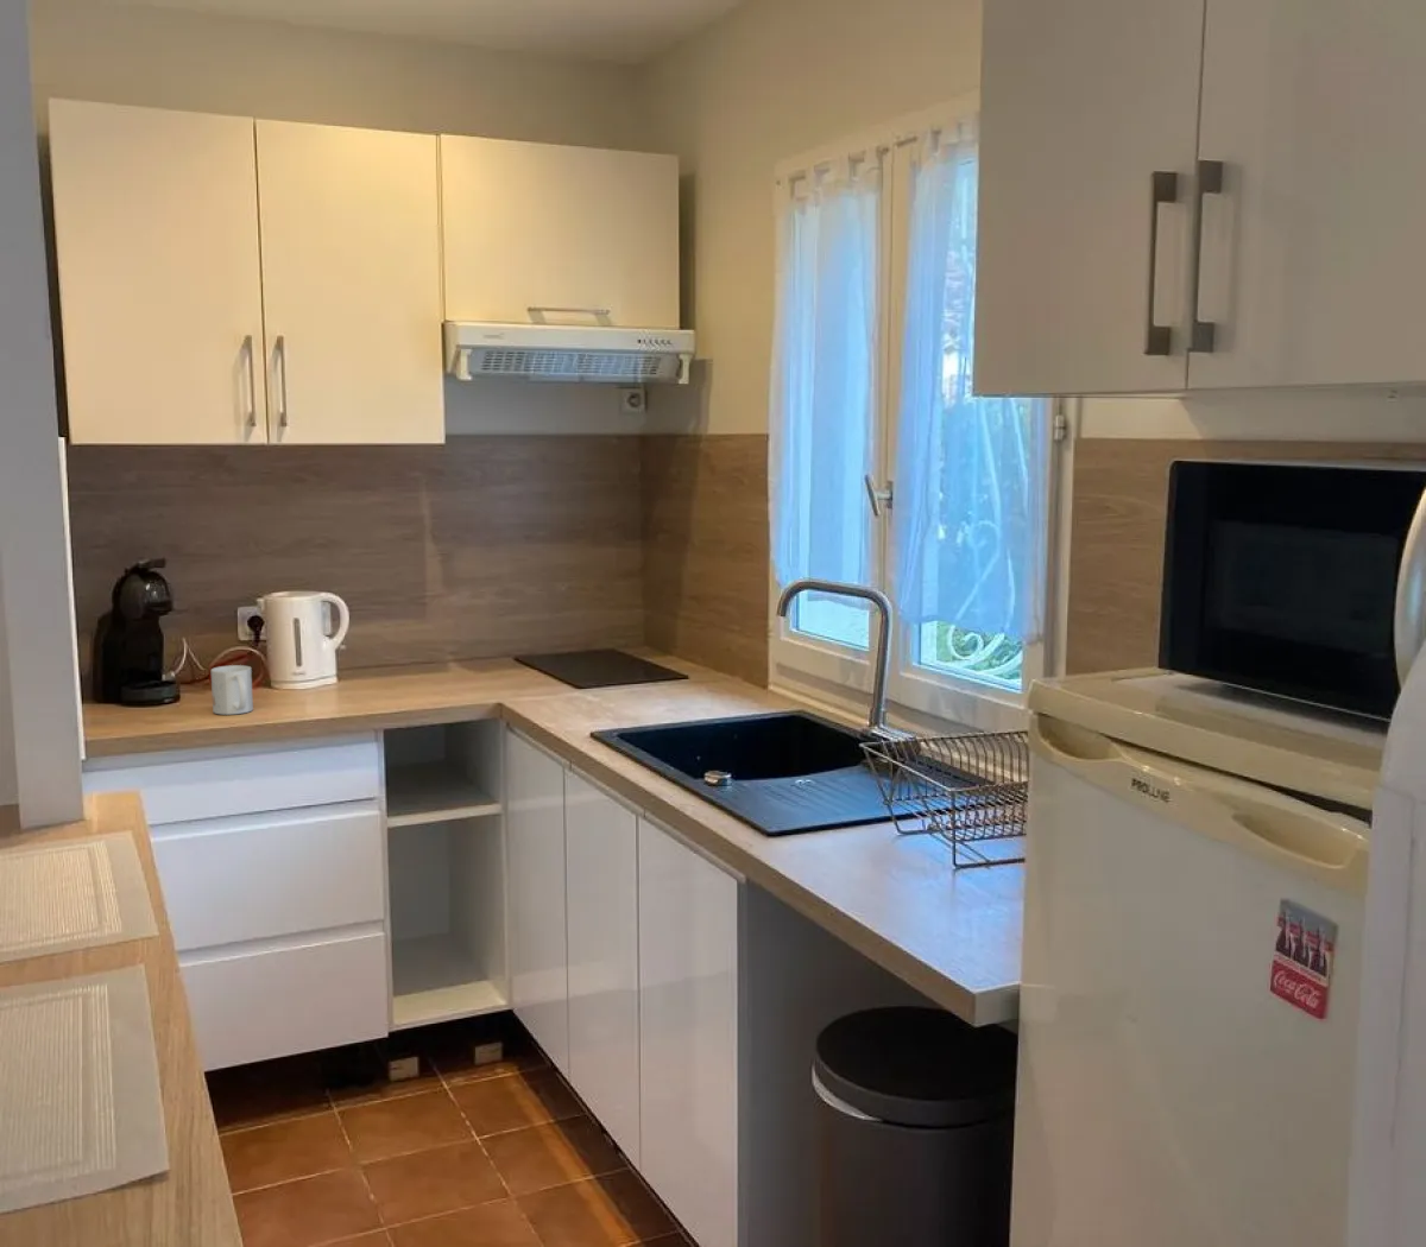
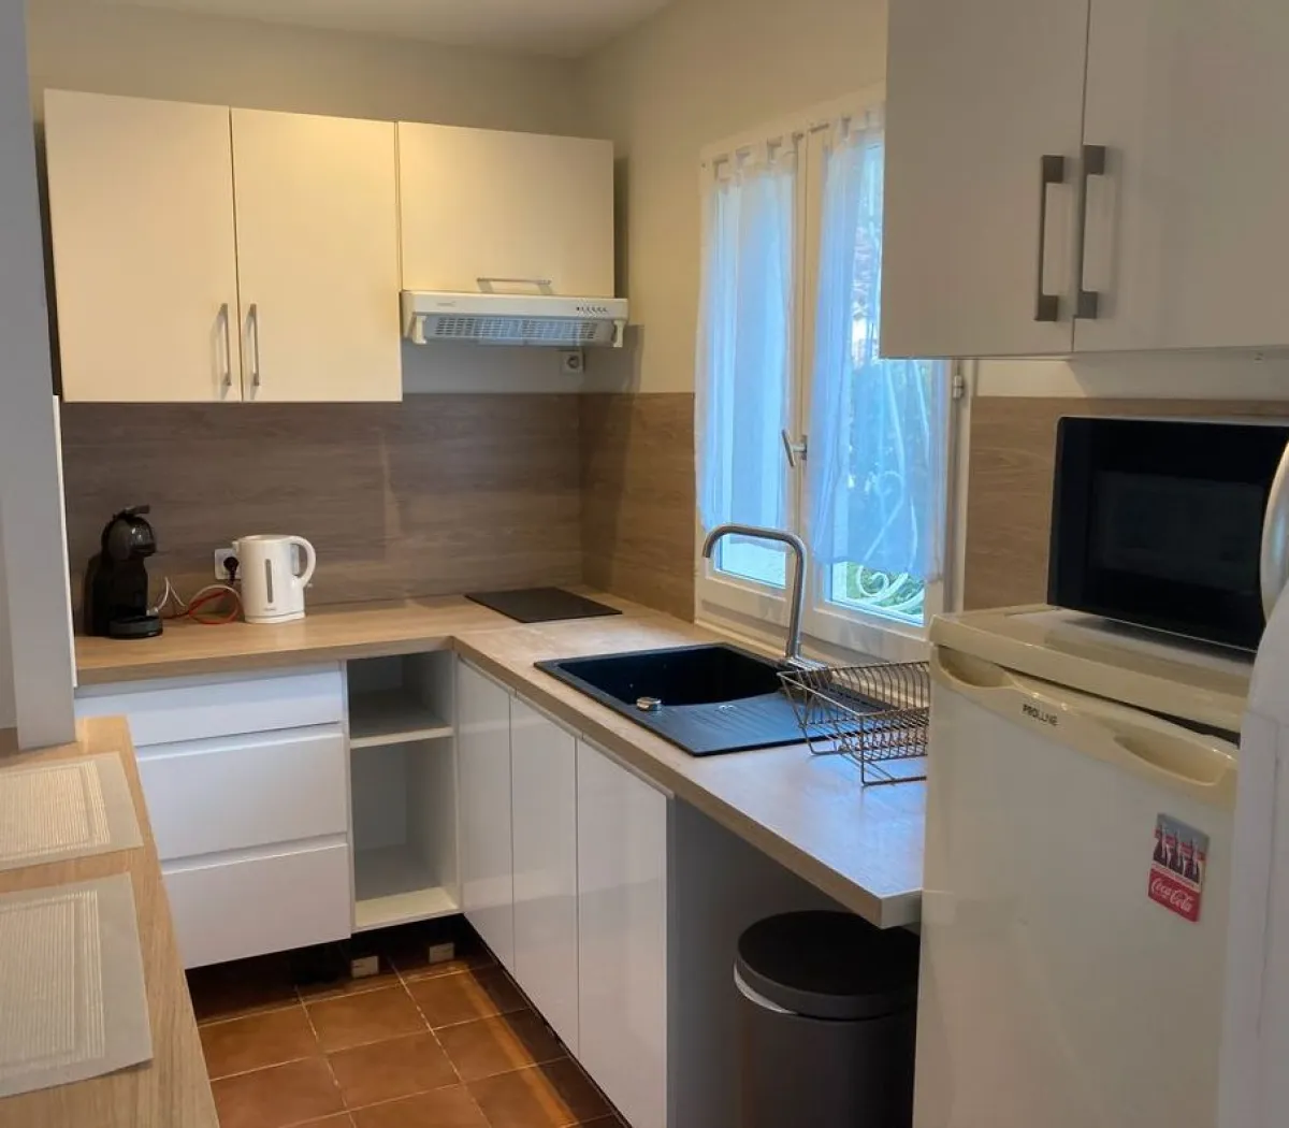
- mug (234, 690)
